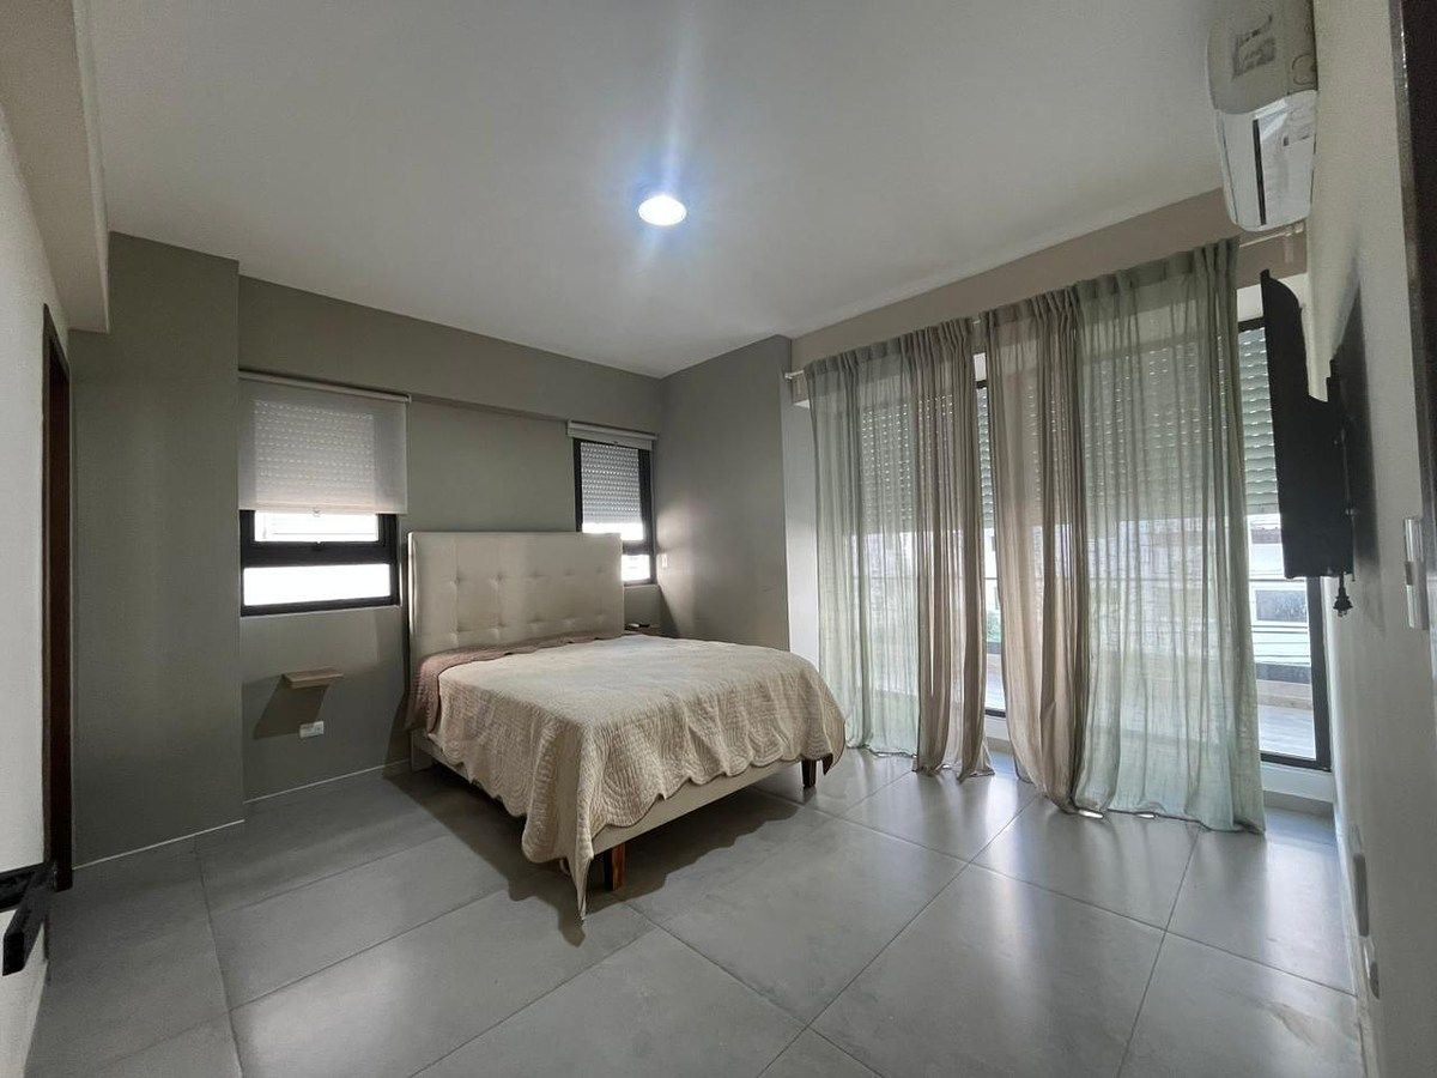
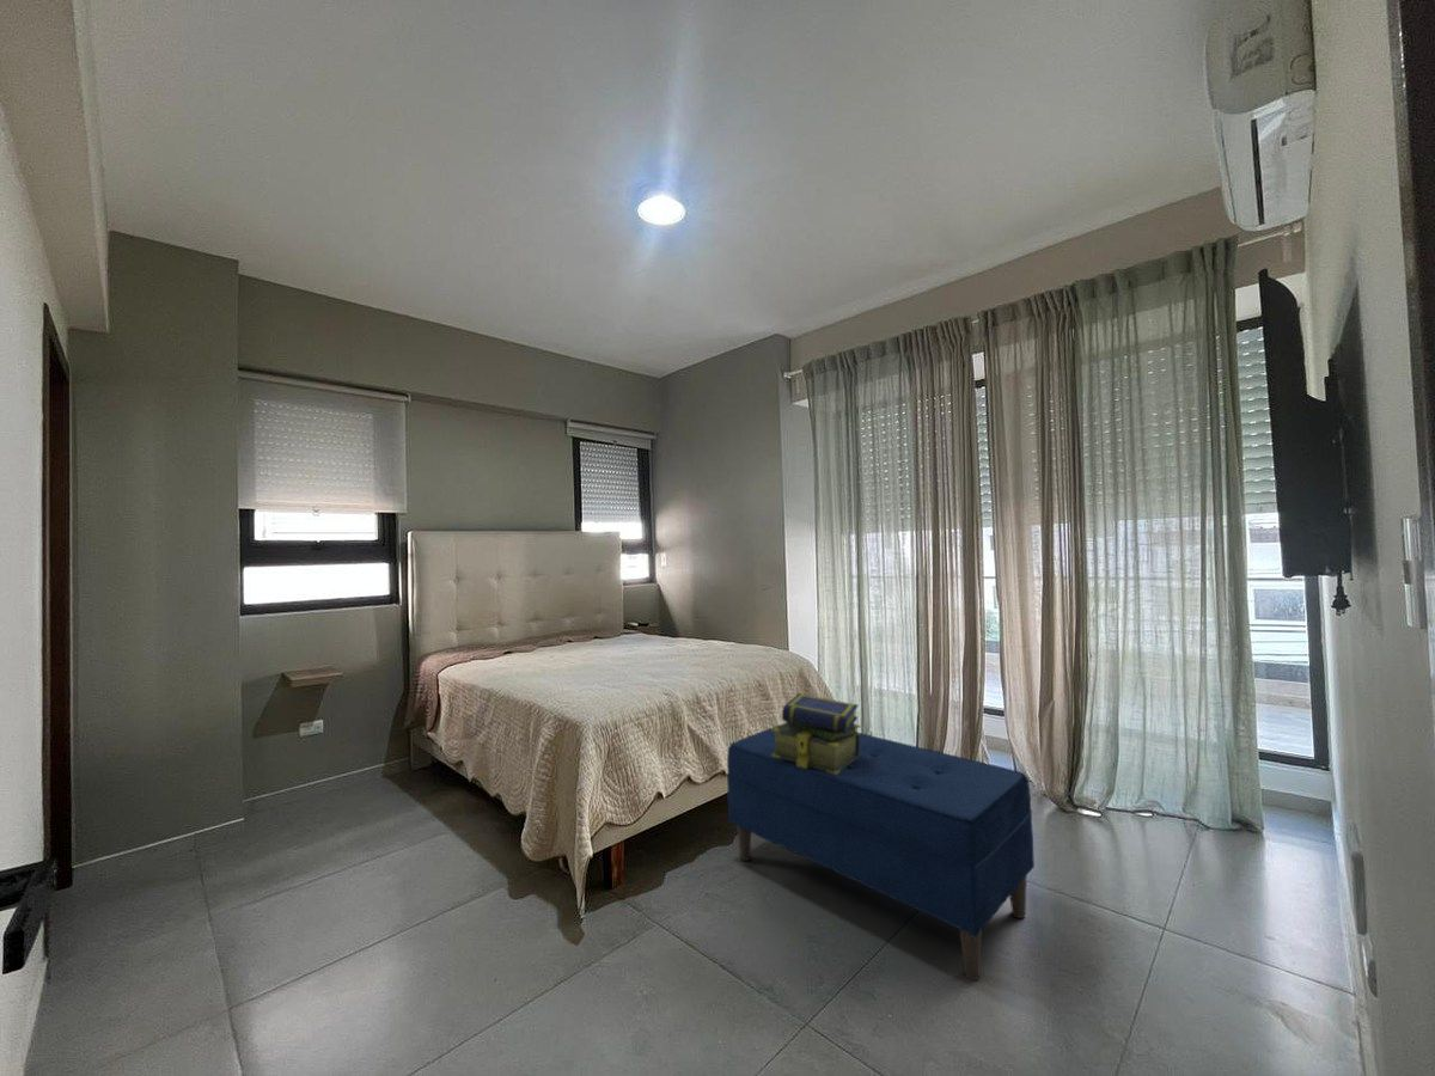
+ stack of books (818, 729)
+ bench (866, 819)
